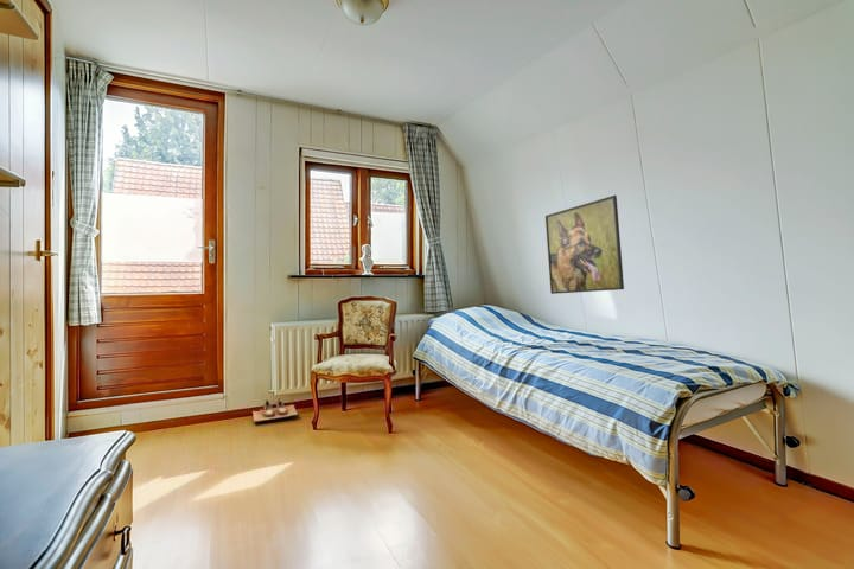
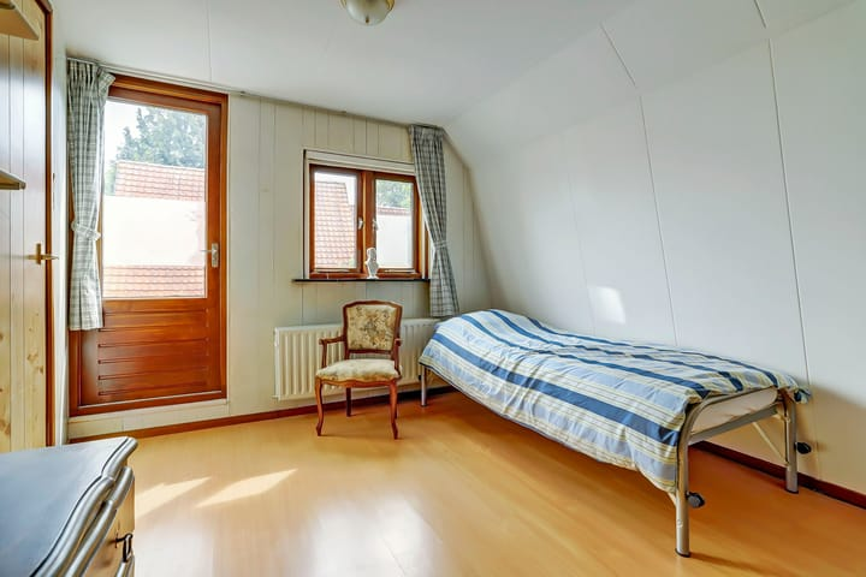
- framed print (580, 249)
- shoe (274, 408)
